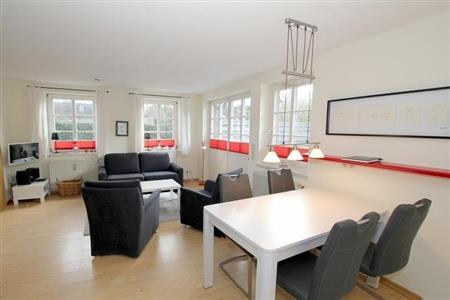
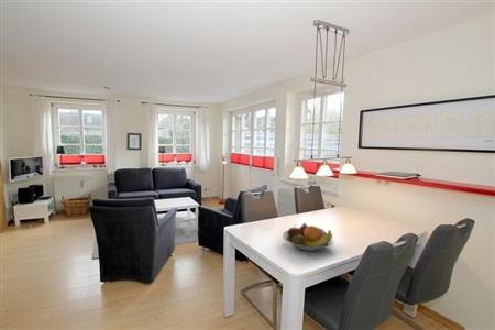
+ fruit bowl (307, 234)
